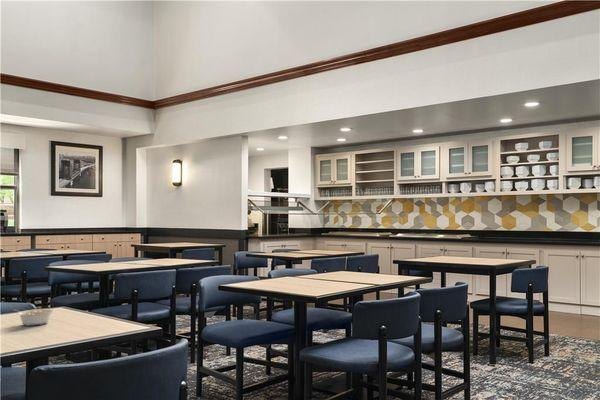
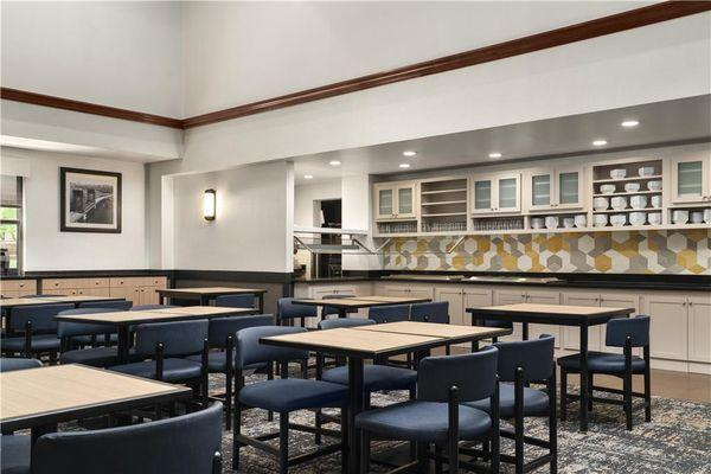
- legume (34, 316)
